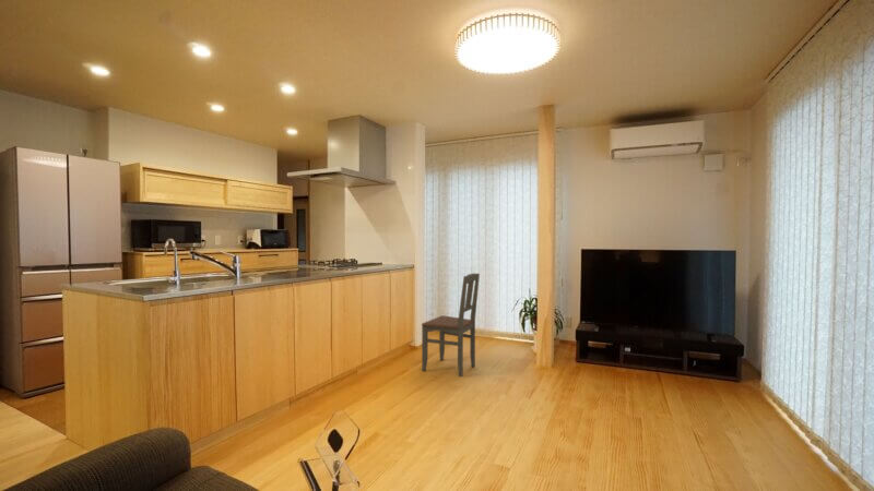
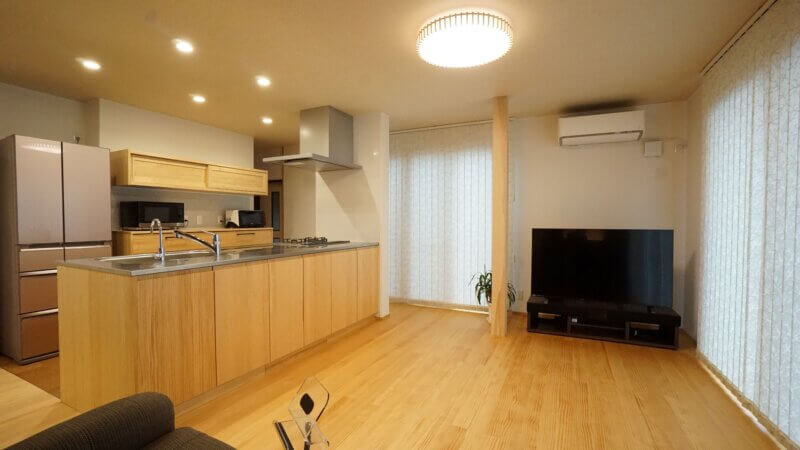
- dining chair (451, 320)
